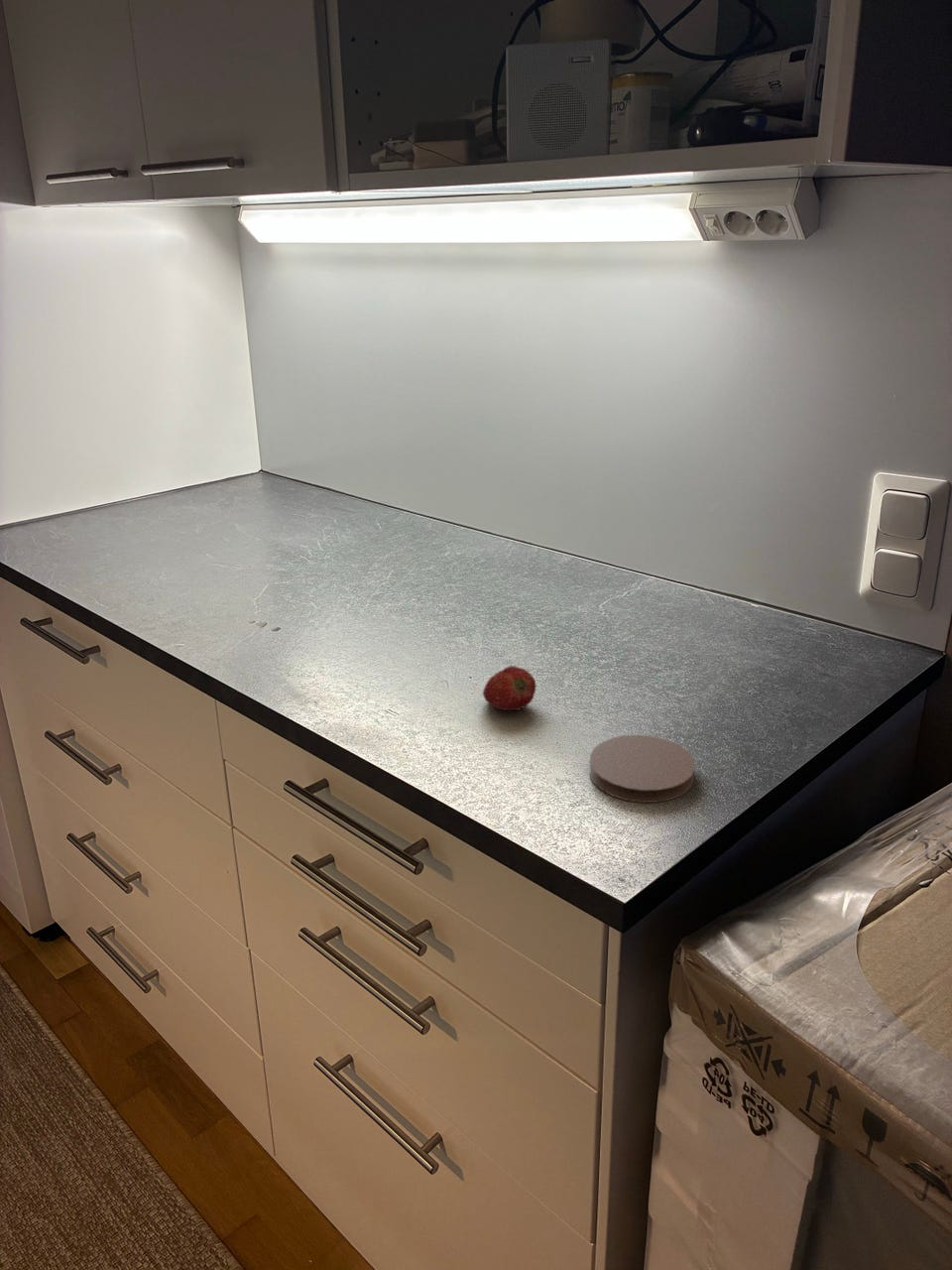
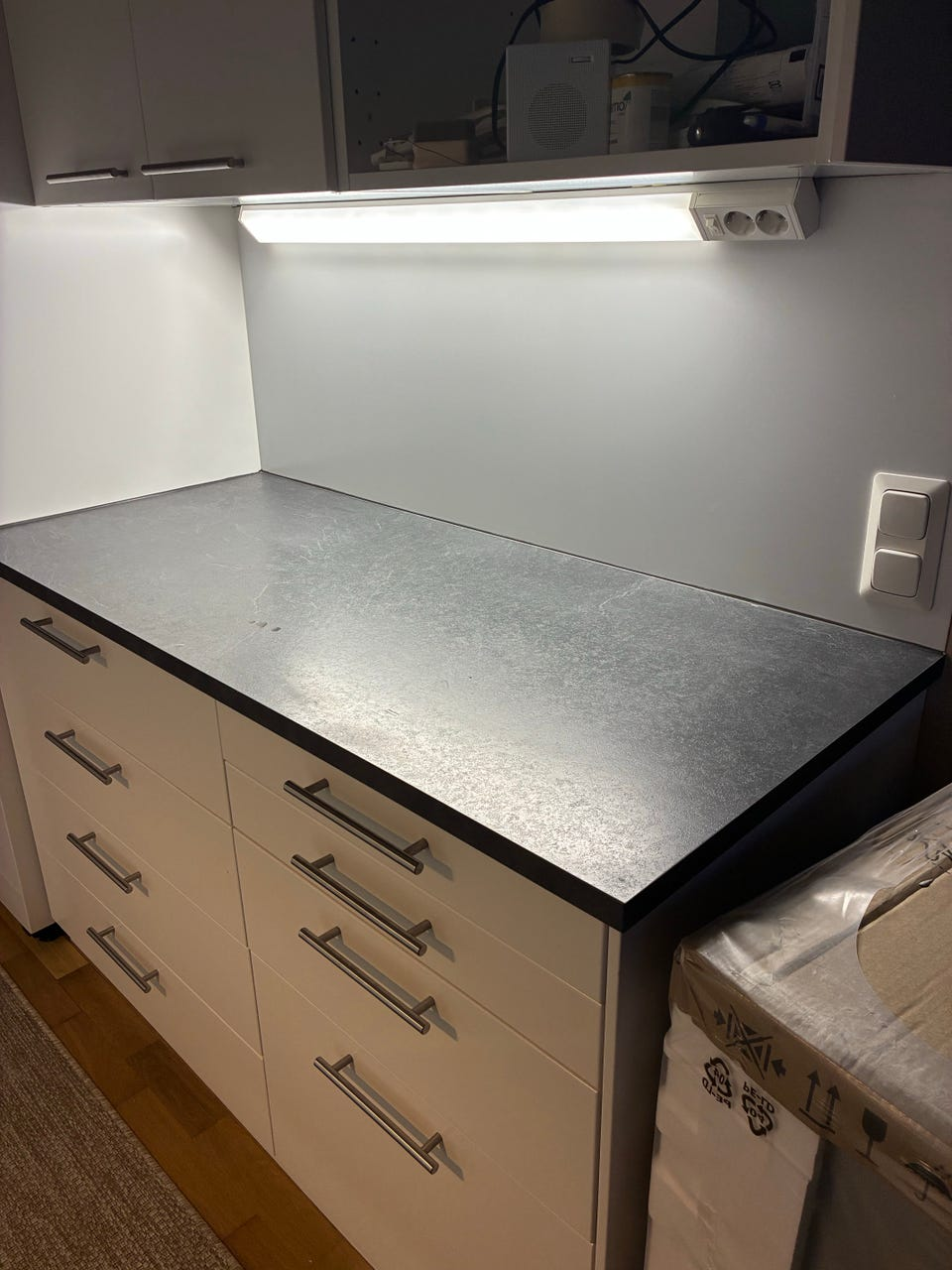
- coaster (642, 767)
- fruit (507, 687)
